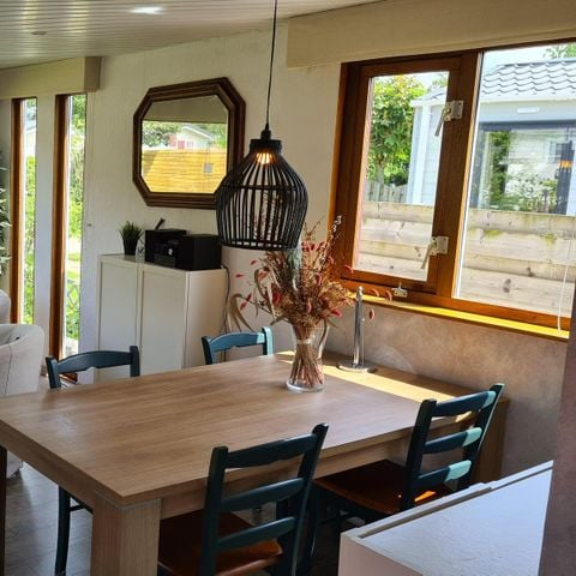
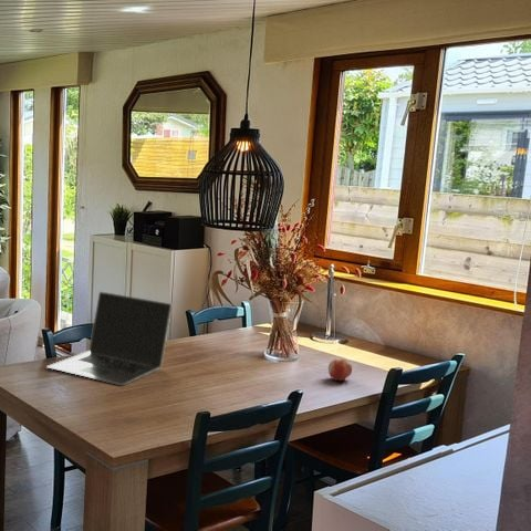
+ fruit (340, 369)
+ laptop (110, 334)
